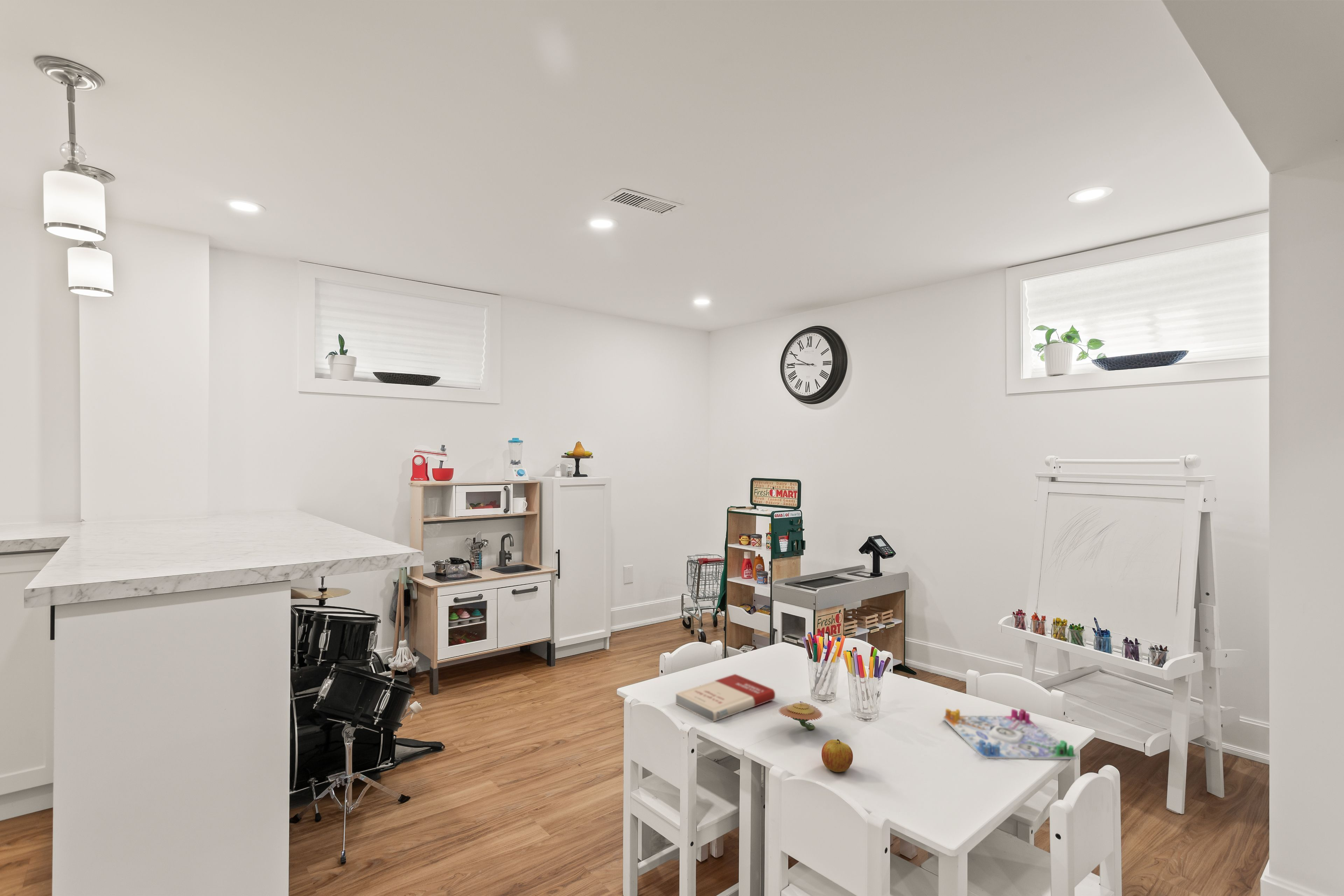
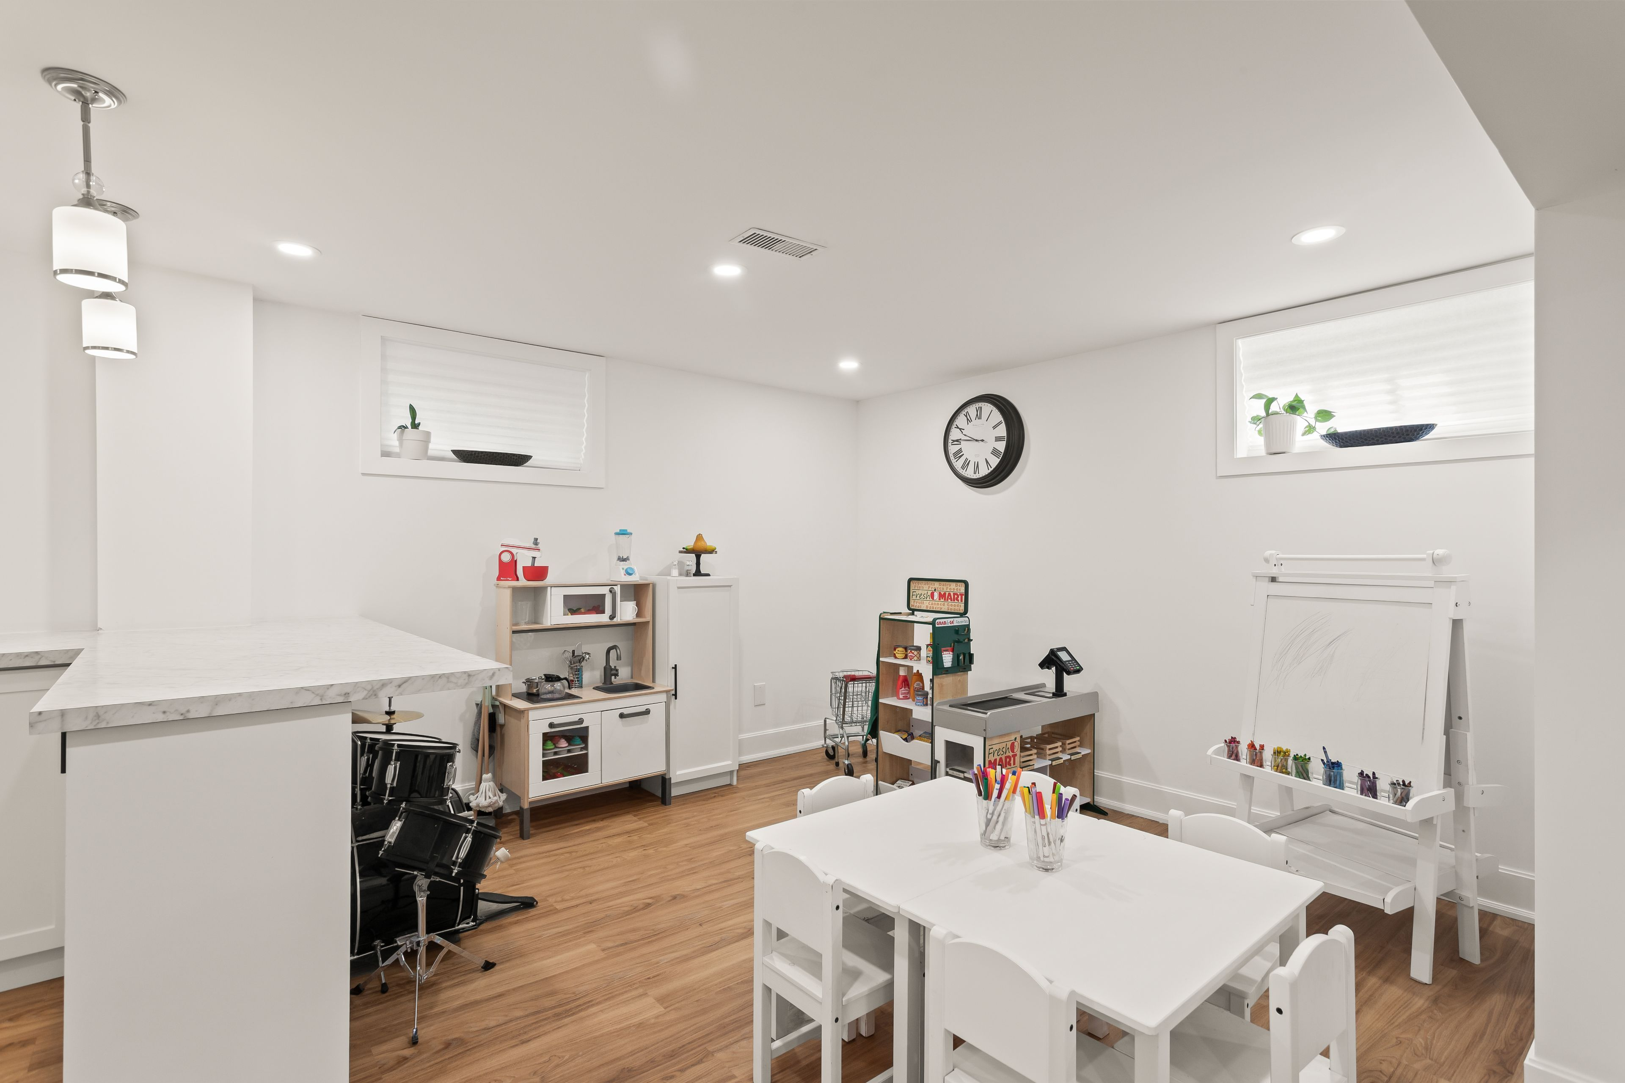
- flower (800, 715)
- apple (837, 752)
- book (726, 696)
- board game (1006, 732)
